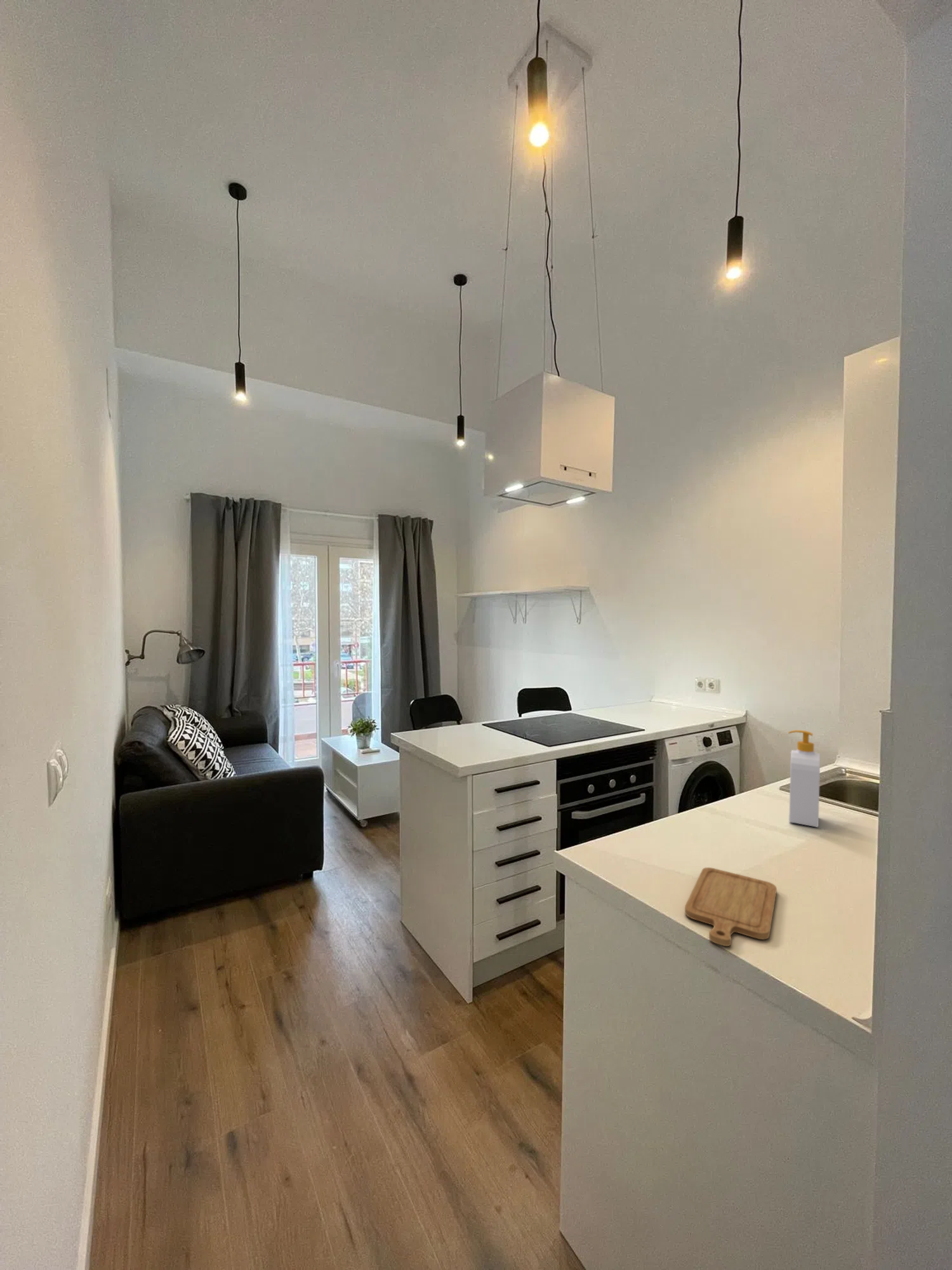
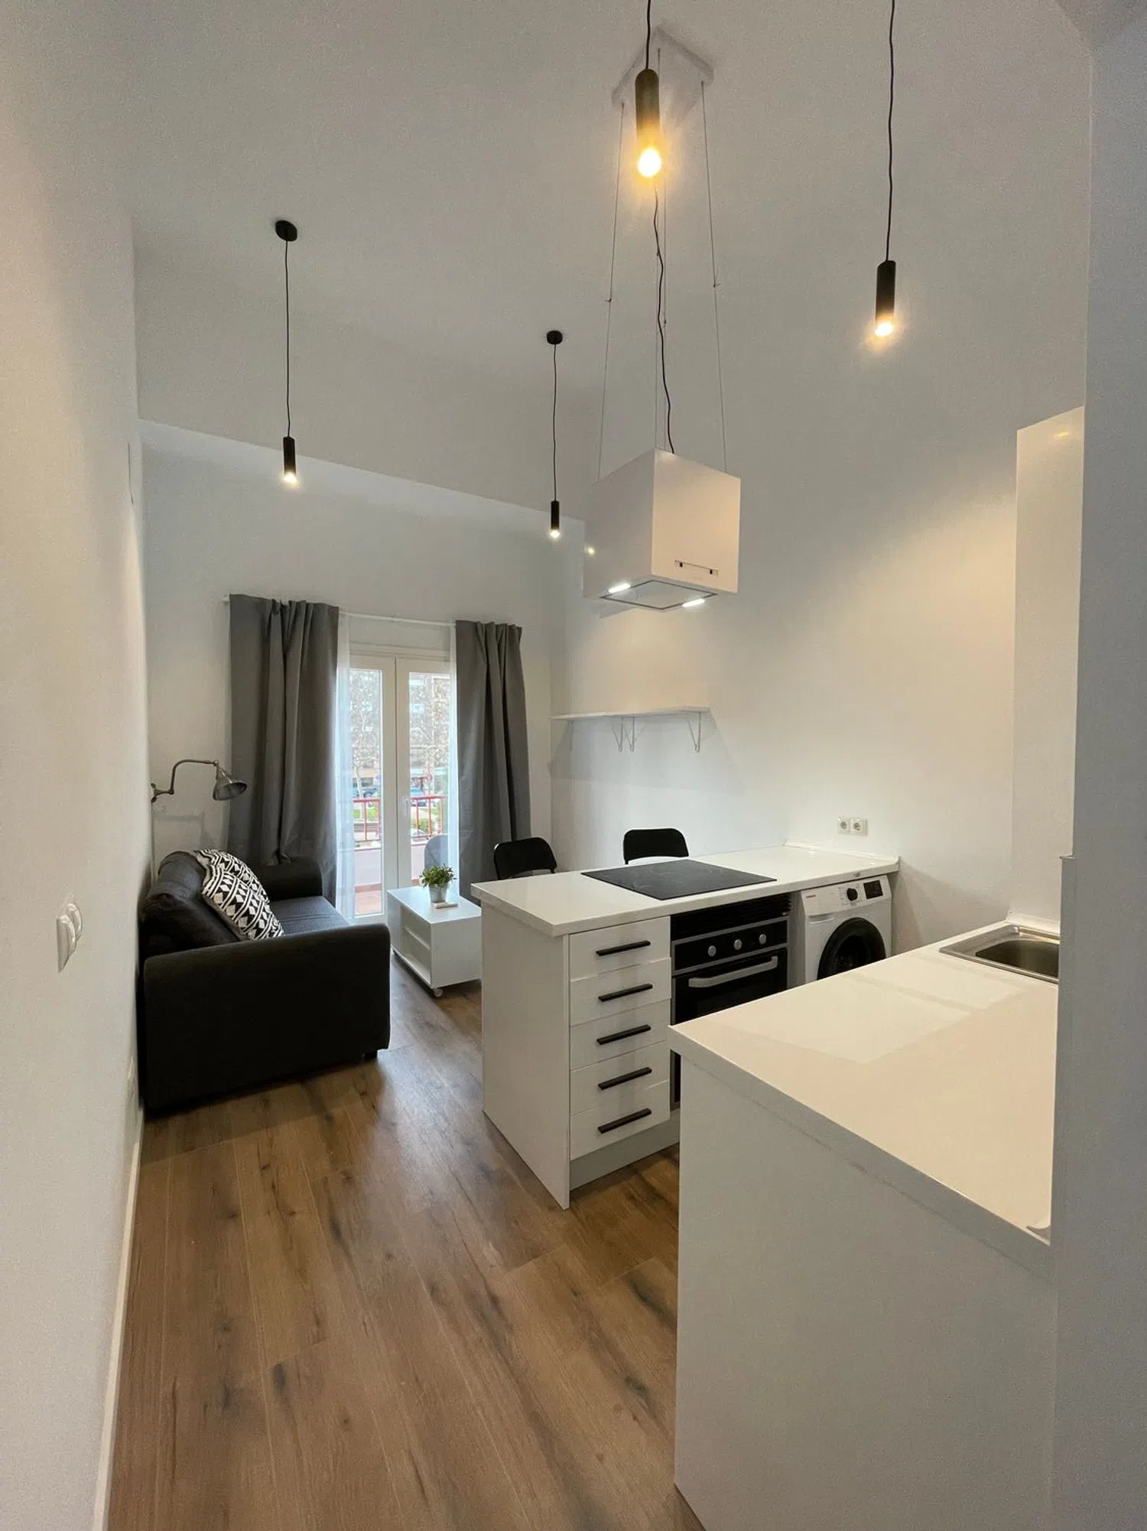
- chopping board (730, 906)
- soap bottle (803, 775)
